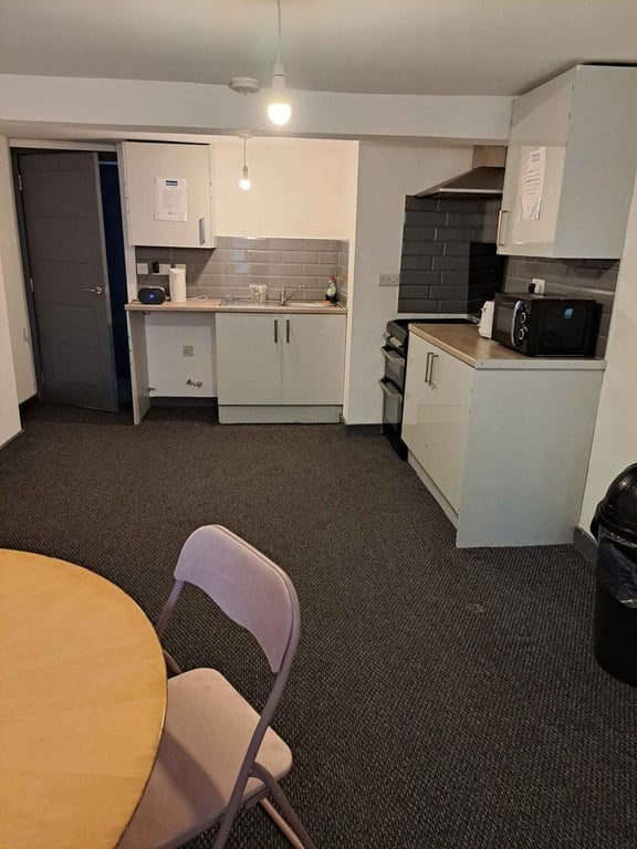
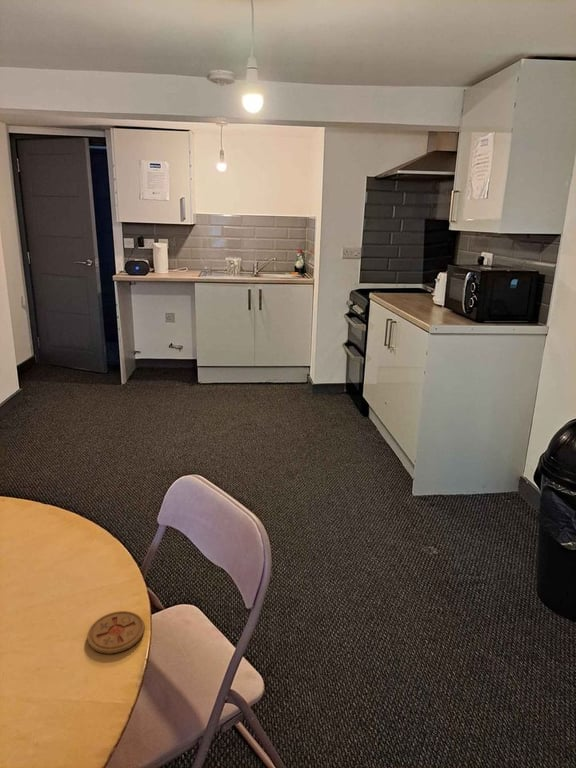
+ coaster (116, 631)
